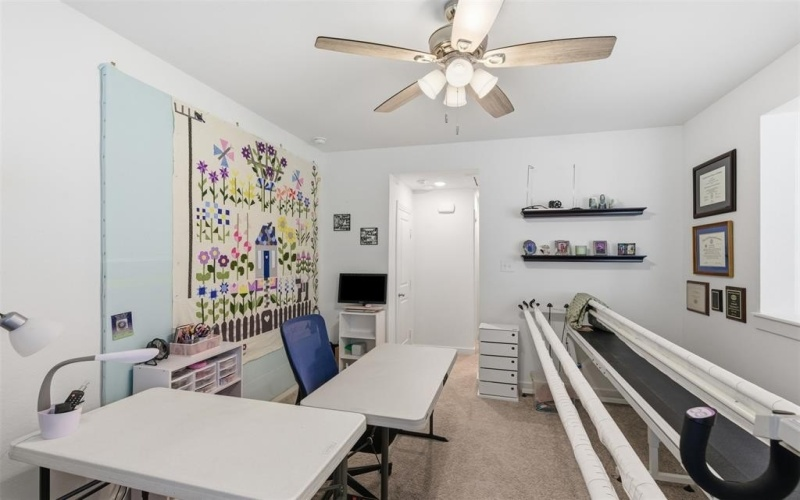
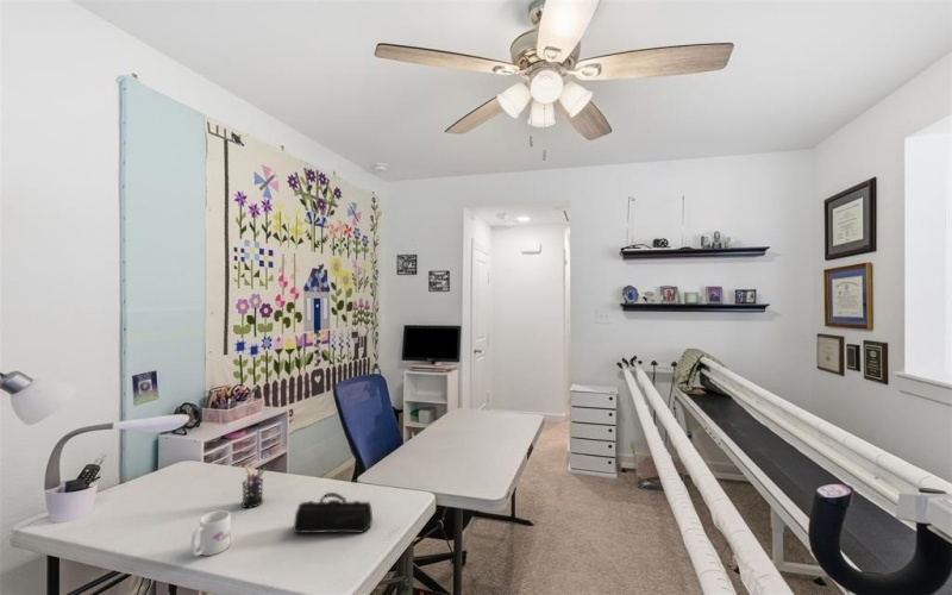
+ pencil case (333, 509)
+ mug (209, 534)
+ pen holder (255, 483)
